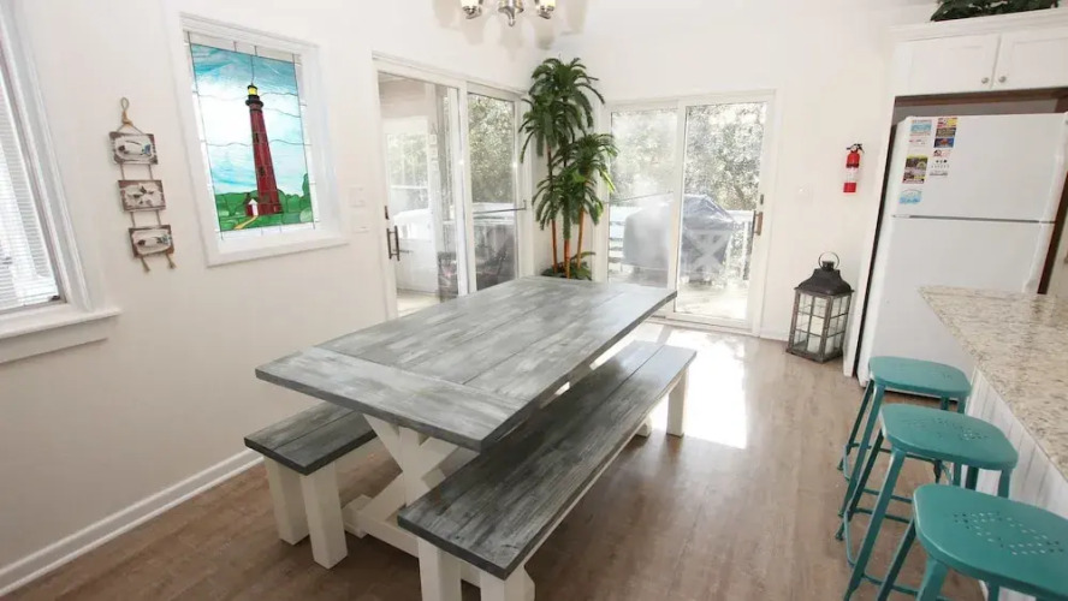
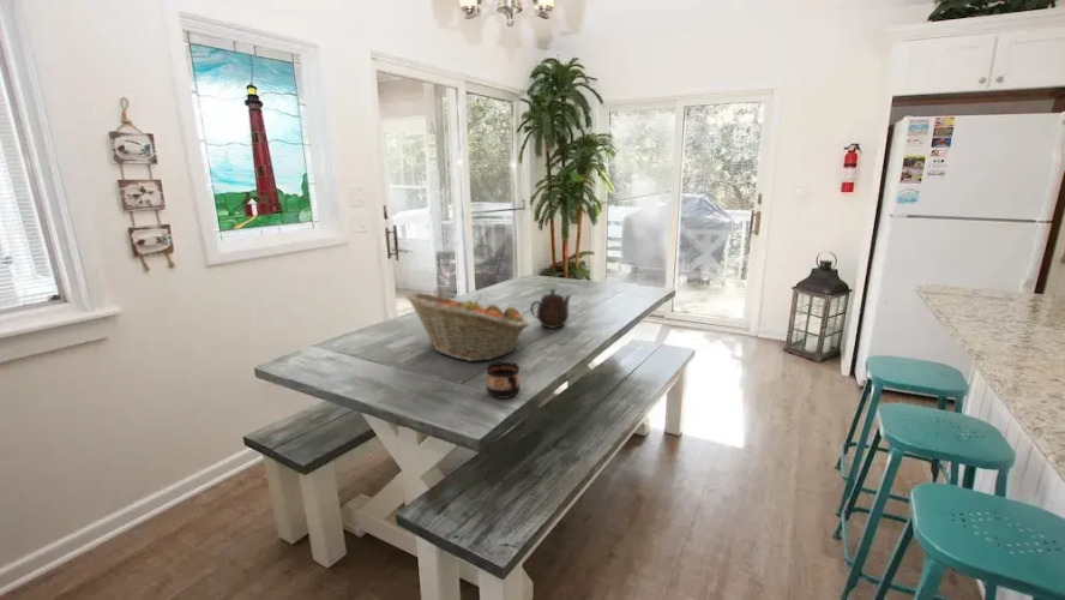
+ teapot (550, 307)
+ fruit basket (467, 319)
+ cup (503, 380)
